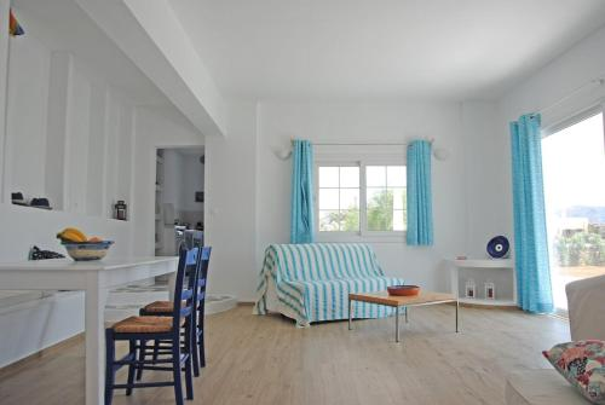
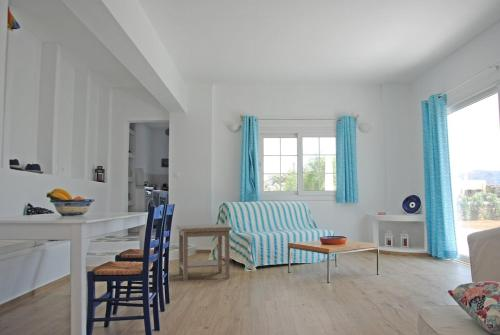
+ side table (203, 261)
